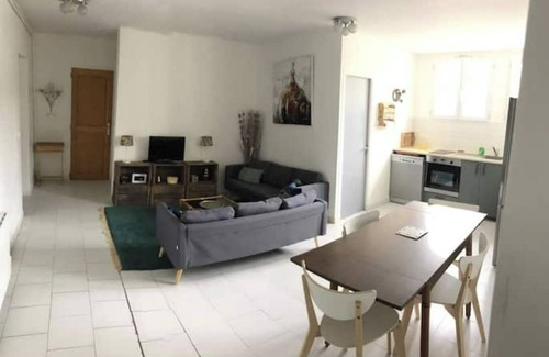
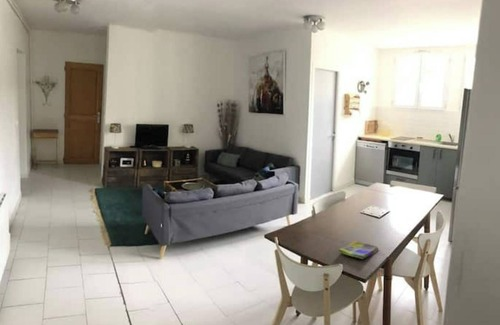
+ dish towel (358, 249)
